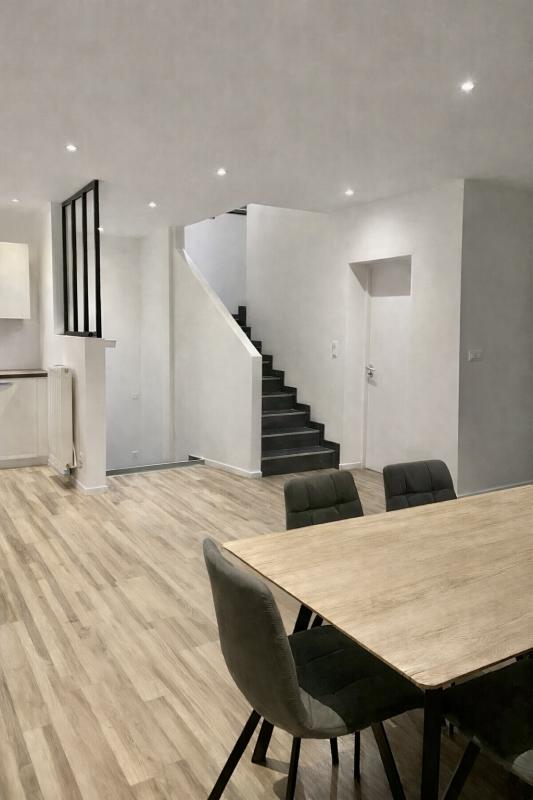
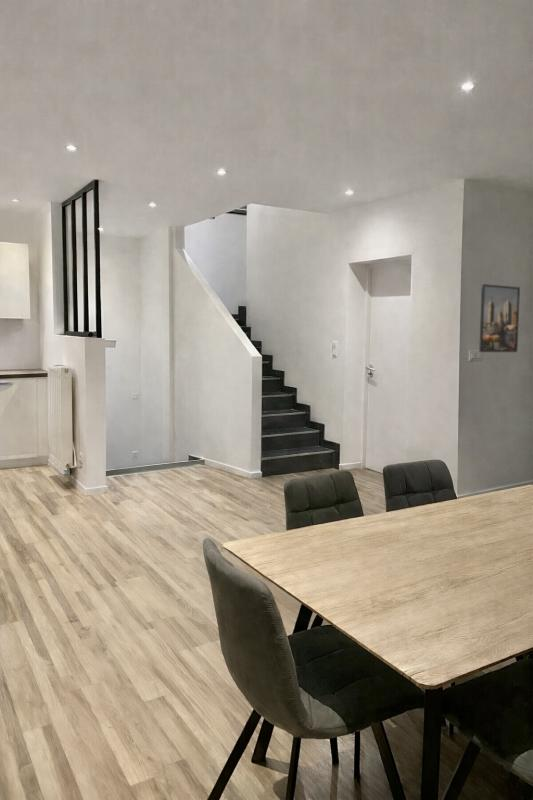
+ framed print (499, 319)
